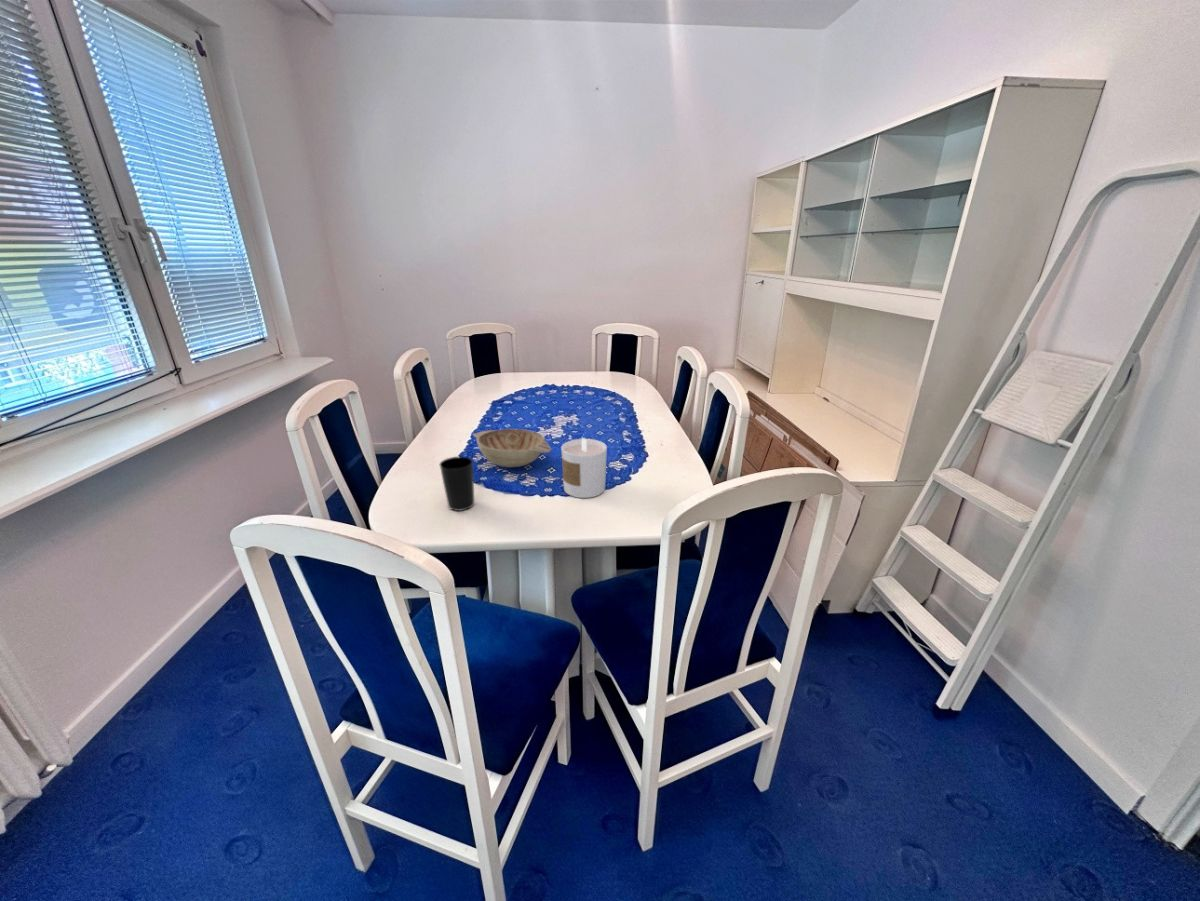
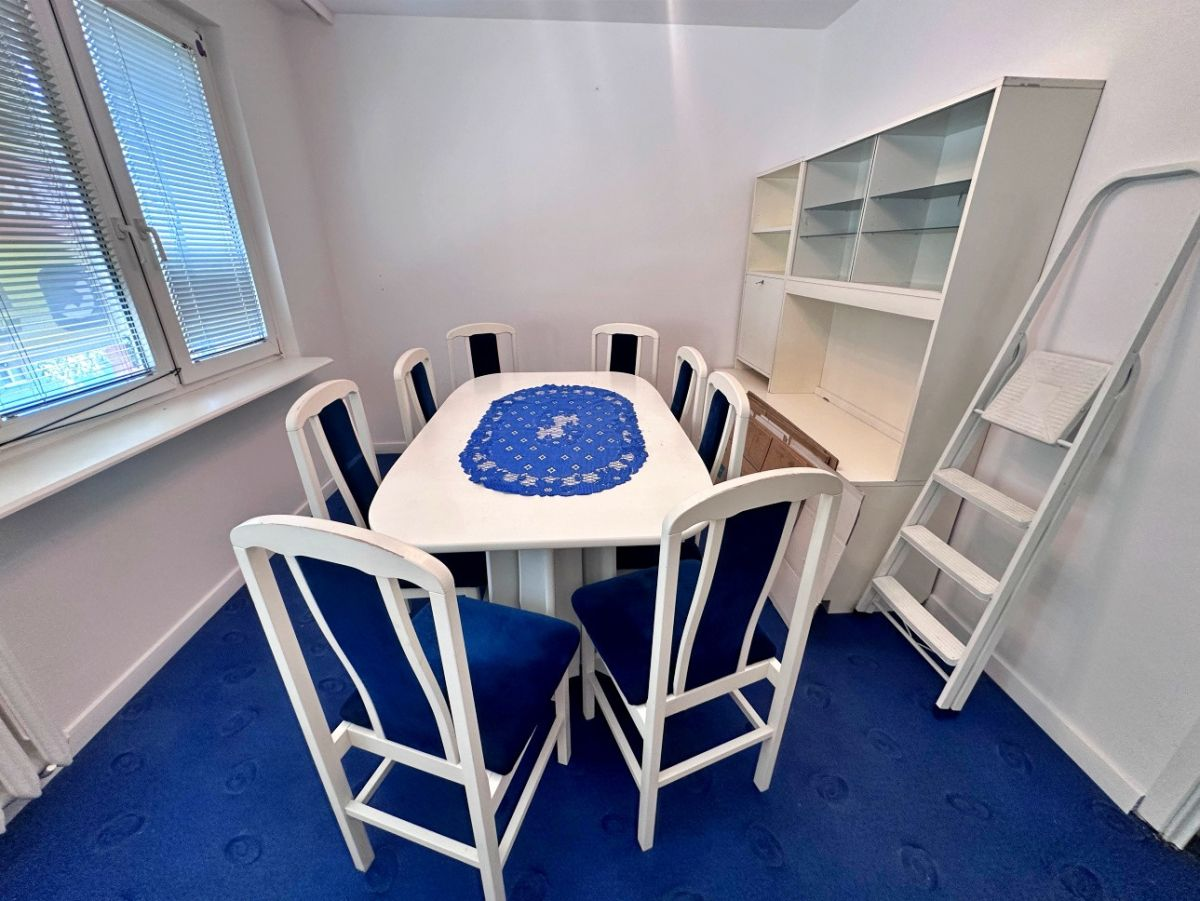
- decorative bowl (512, 450)
- cup (458, 484)
- candle (584, 463)
